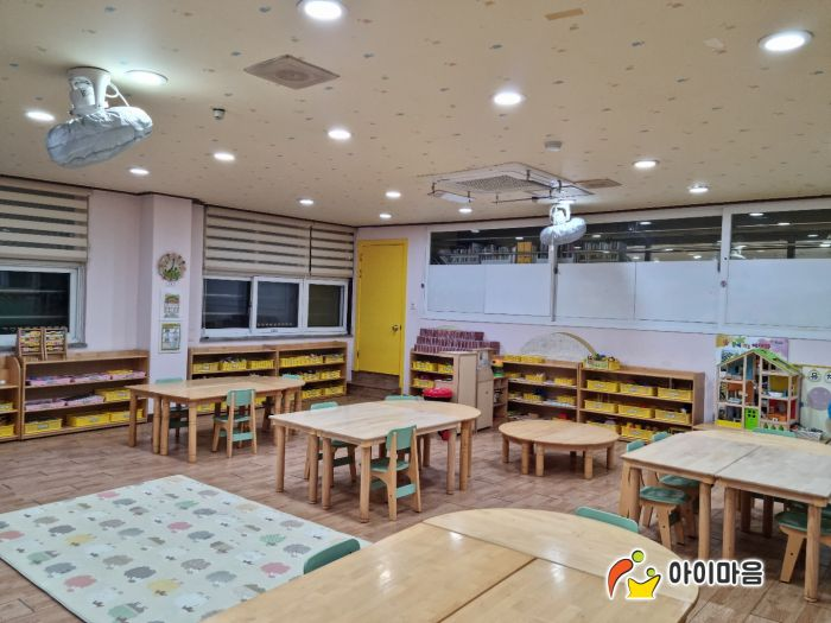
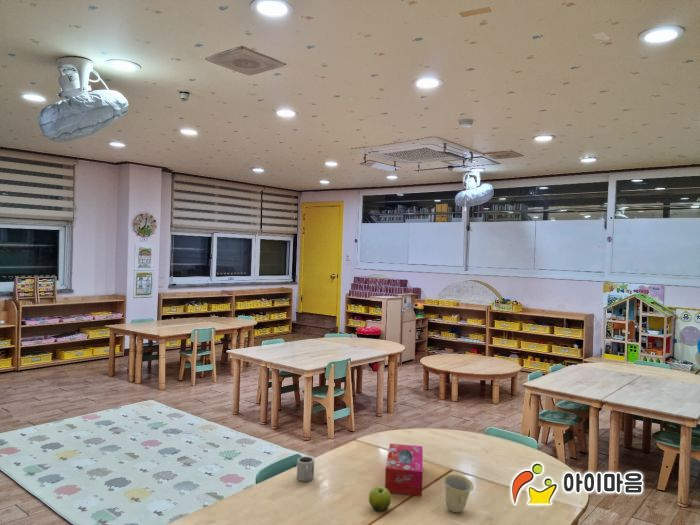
+ tissue box (404, 468)
+ fruit (379, 497)
+ cup (305, 469)
+ cup (458, 495)
